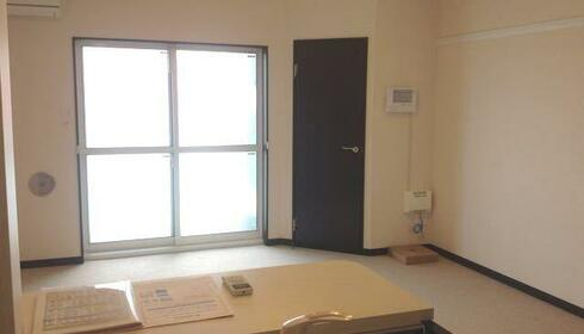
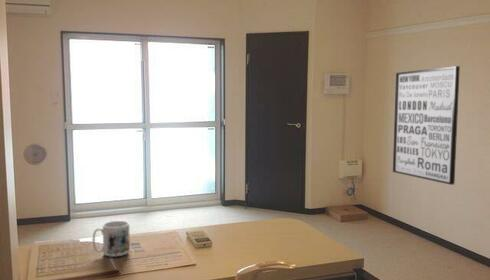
+ mug (111, 239)
+ wall art (422, 124)
